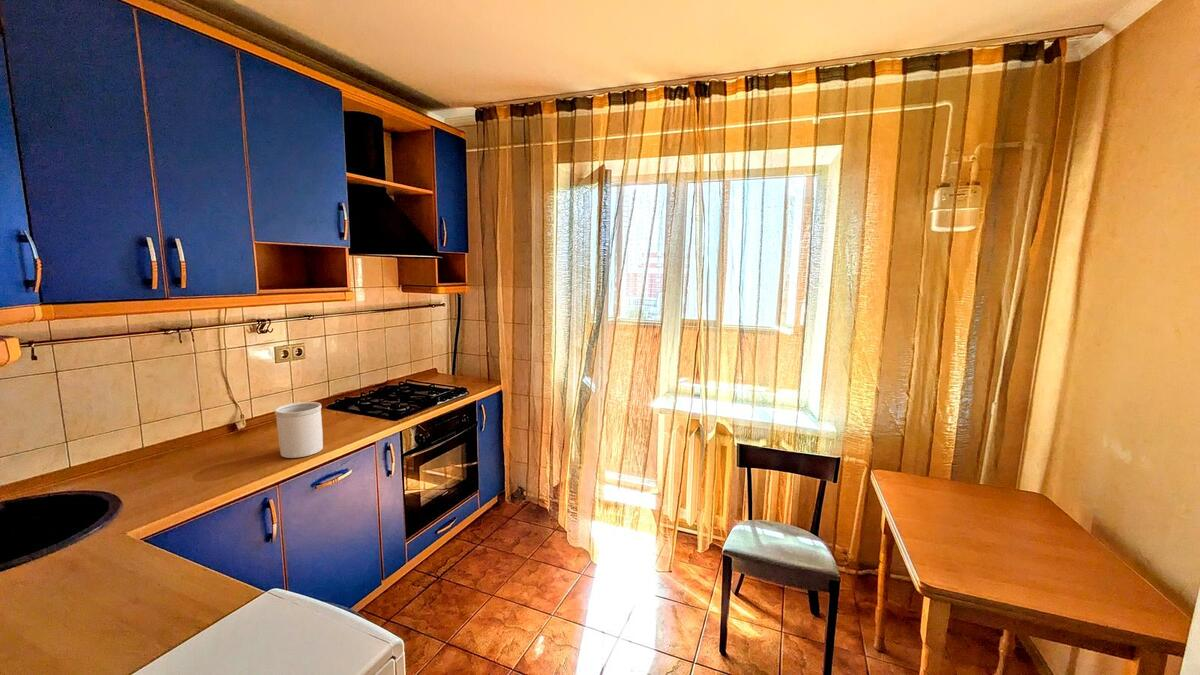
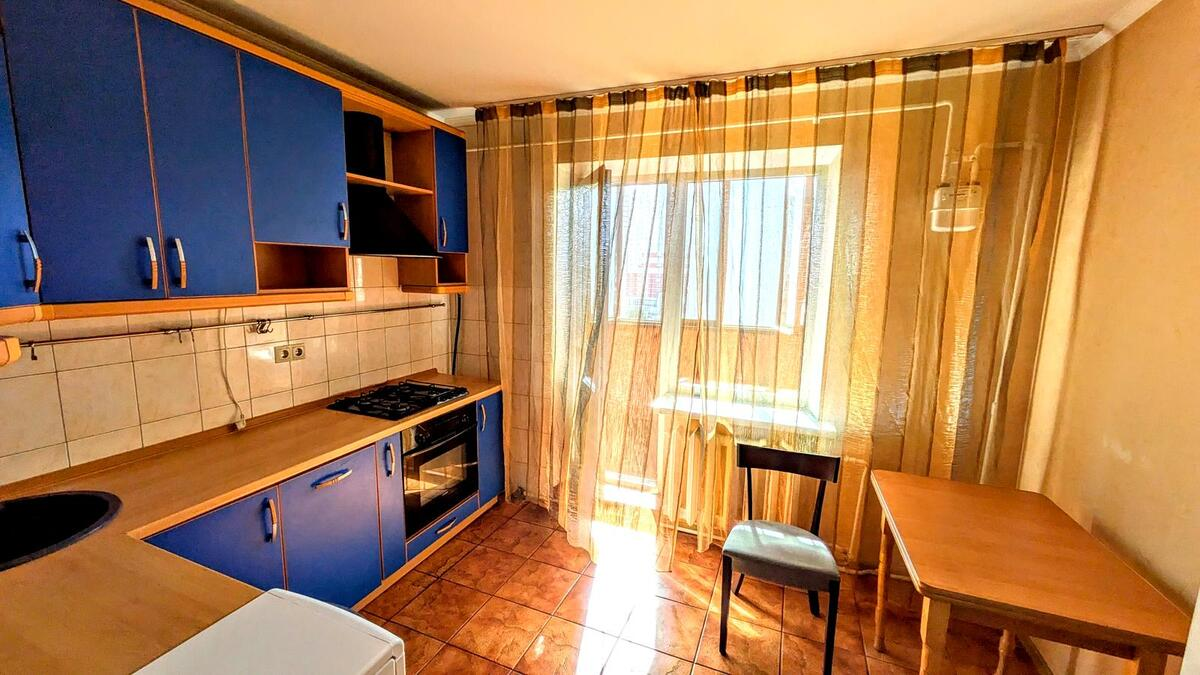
- utensil holder (299, 429)
